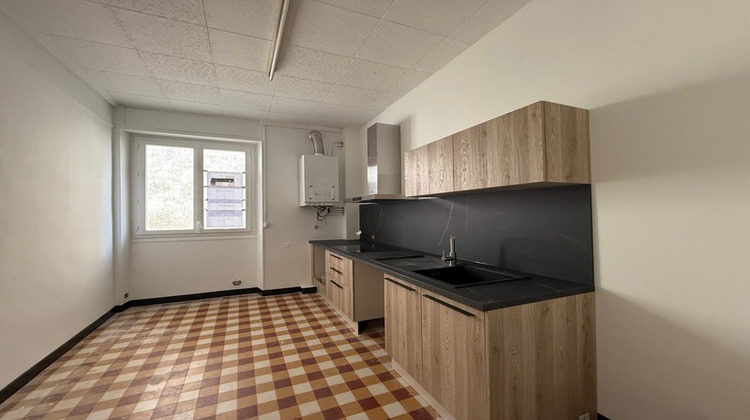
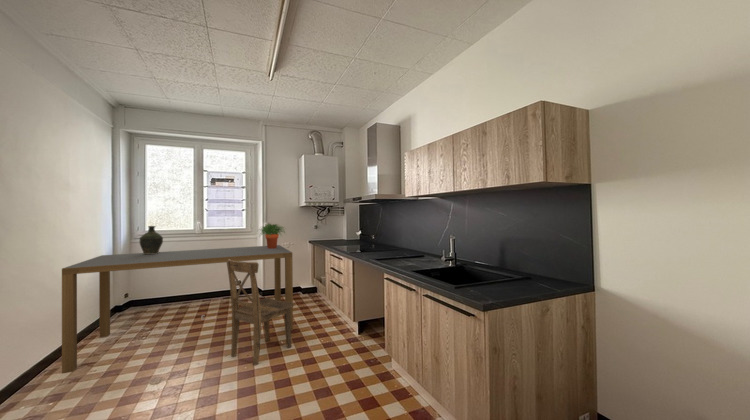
+ dining table (202, 315)
+ ceramic jug (151, 239)
+ potted plant (271, 235)
+ dining chair (260, 304)
